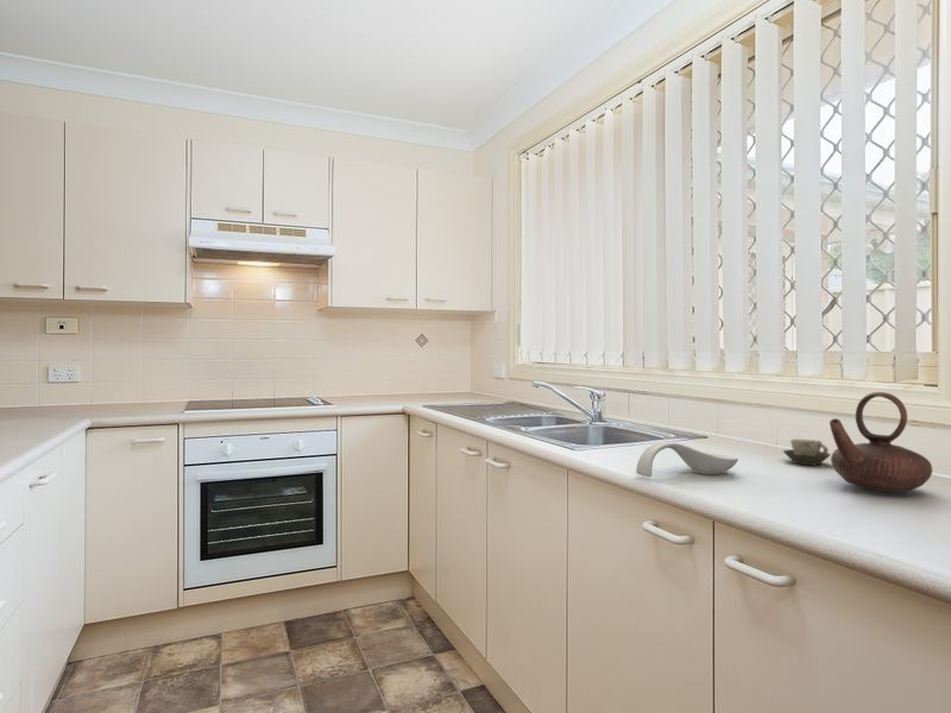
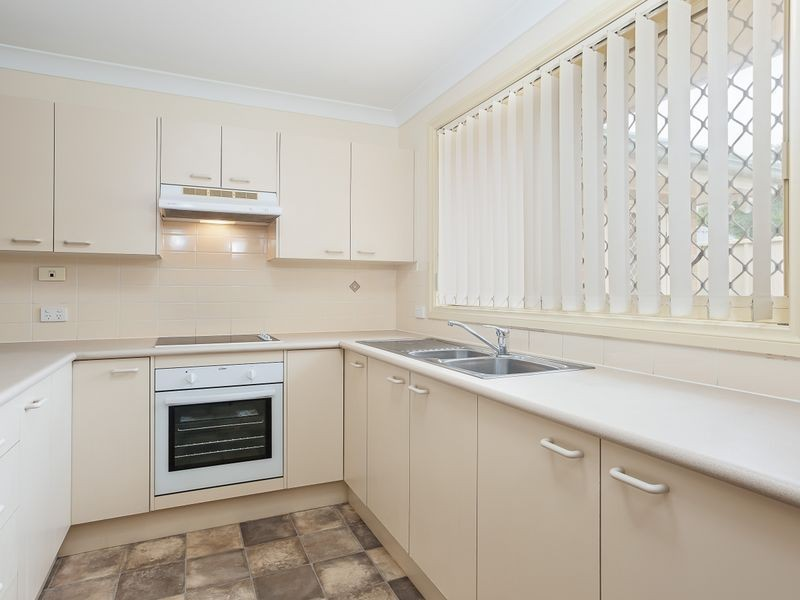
- teapot (871, 441)
- spoon rest (687, 456)
- cup (806, 452)
